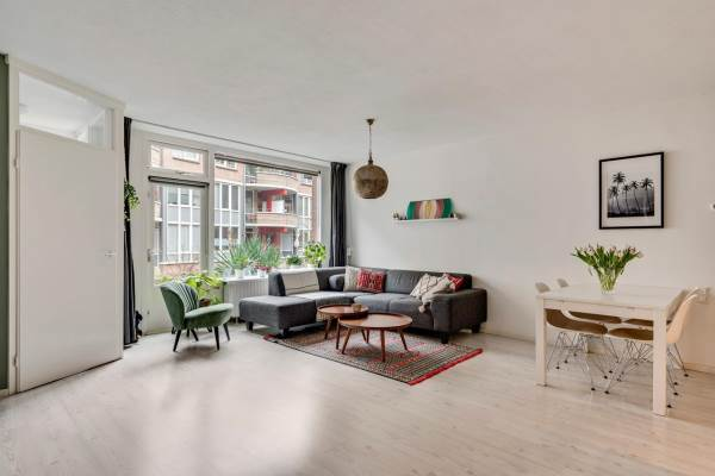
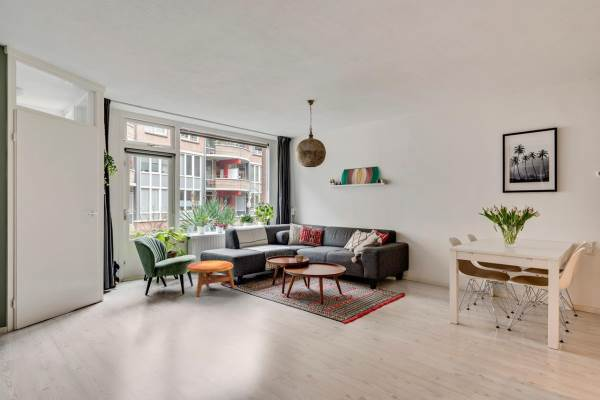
+ side table (210, 277)
